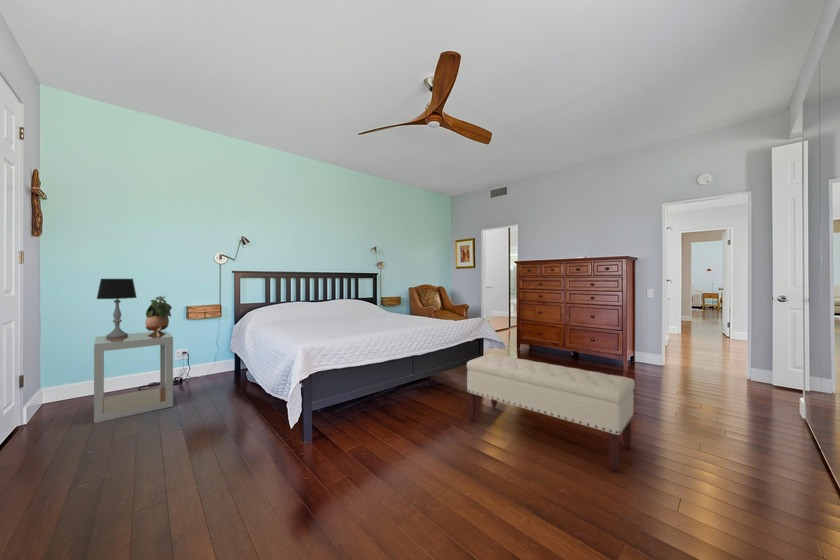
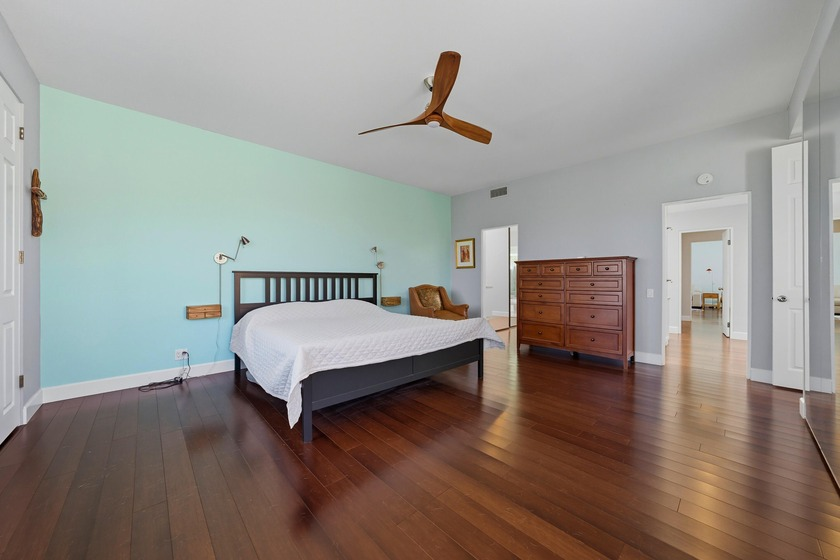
- table lamp (117, 307)
- potted plant (159, 315)
- bench (542, 400)
- side table (137, 391)
